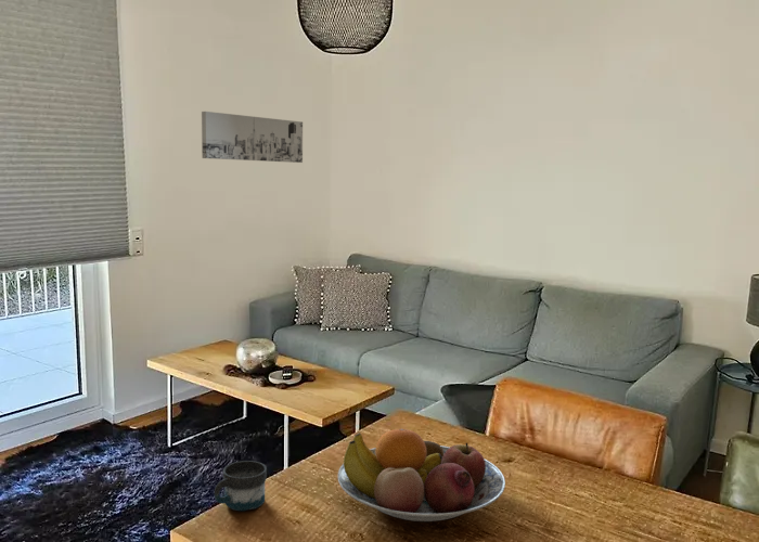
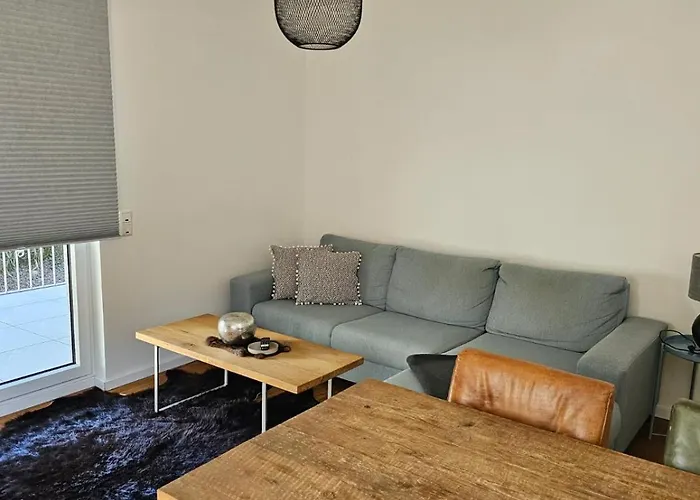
- fruit bowl (421, 468)
- wall art (255, 139)
- mug (243, 488)
